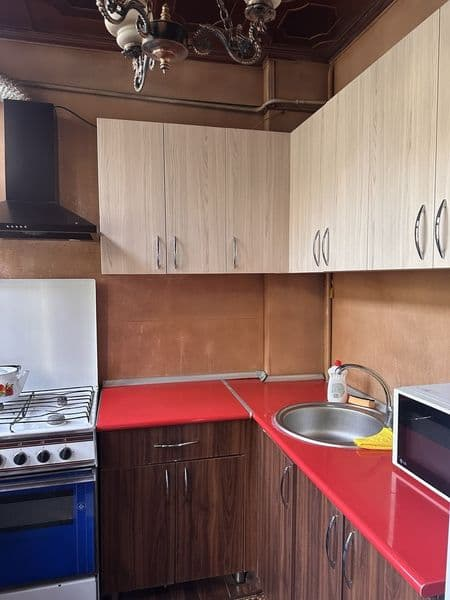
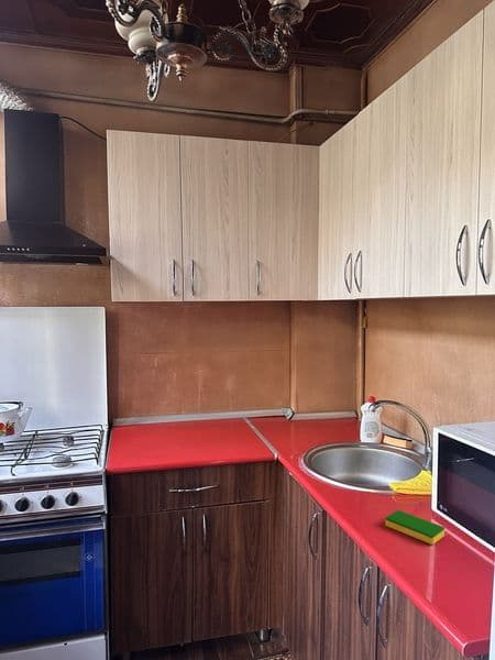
+ dish sponge (414, 526)
